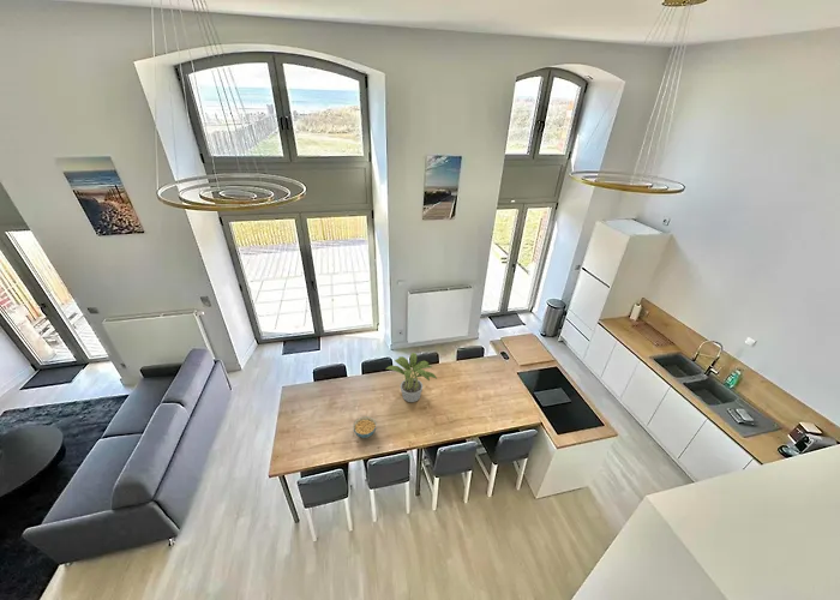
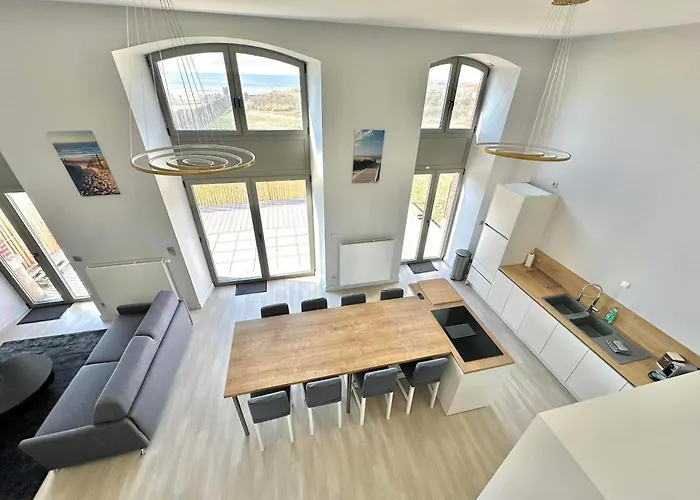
- cereal bowl (365, 428)
- potted plant (410, 379)
